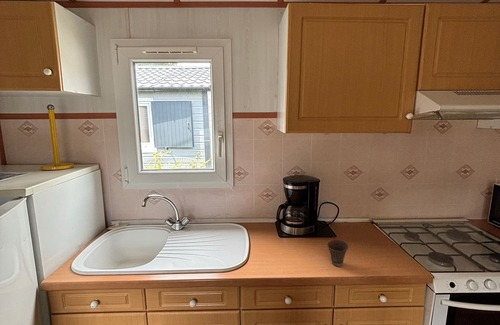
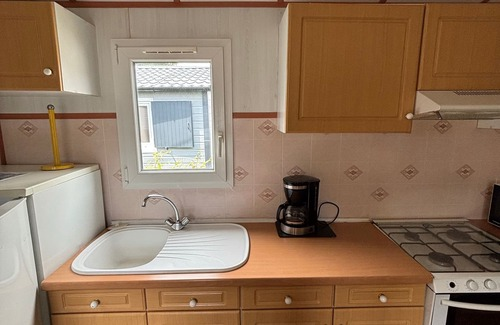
- cup (337, 254)
